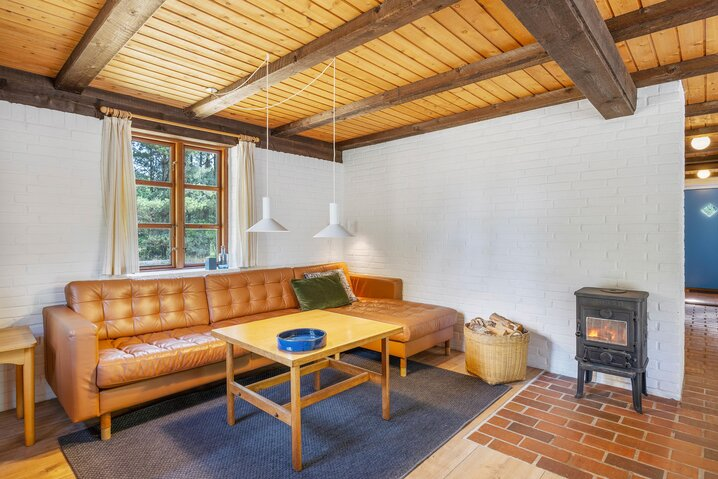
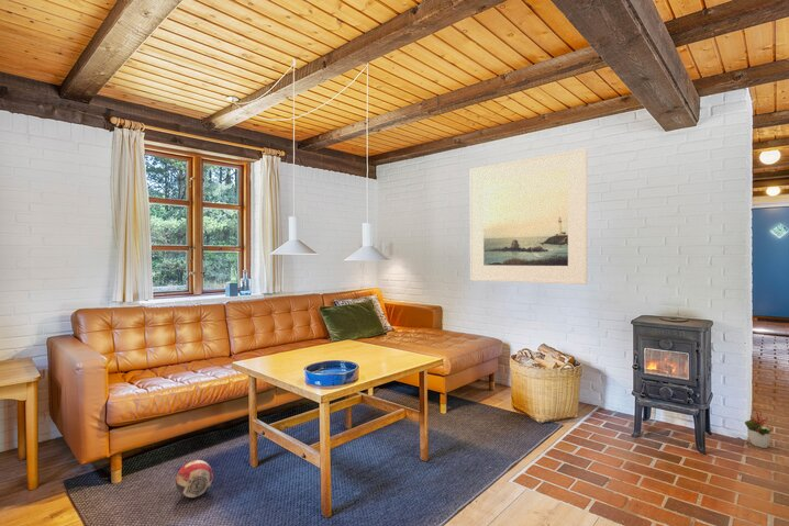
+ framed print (522, 221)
+ ball (191, 479)
+ decorative plant (757, 428)
